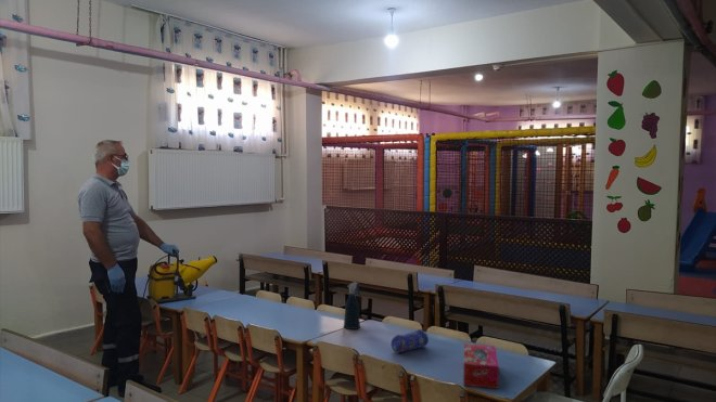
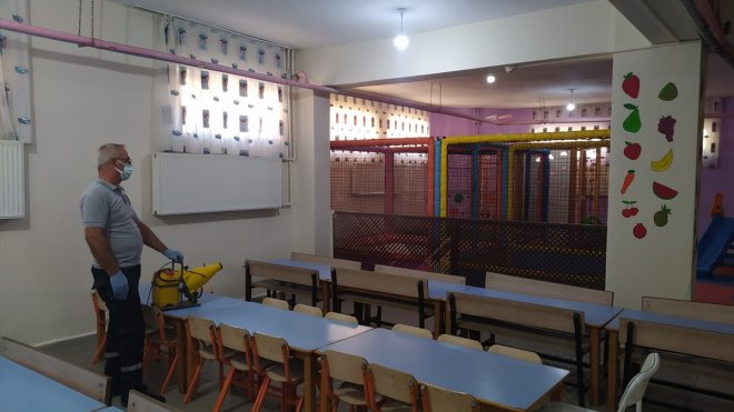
- spray bottle (353, 303)
- pencil case (409, 340)
- tissue box (480, 364)
